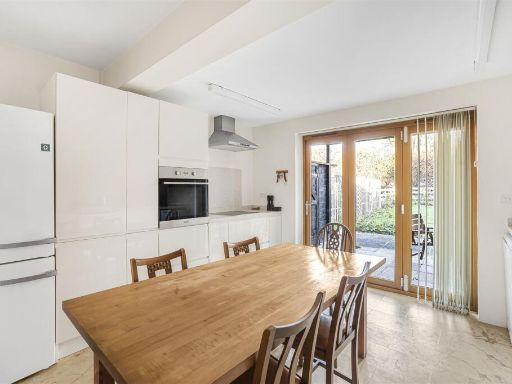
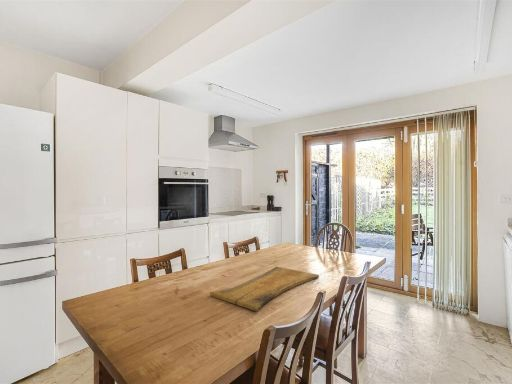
+ cutting board (269, 284)
